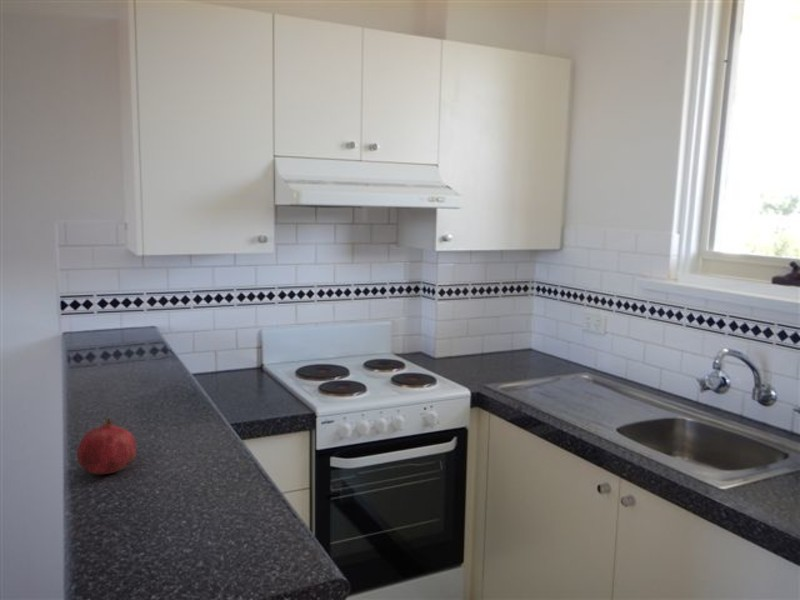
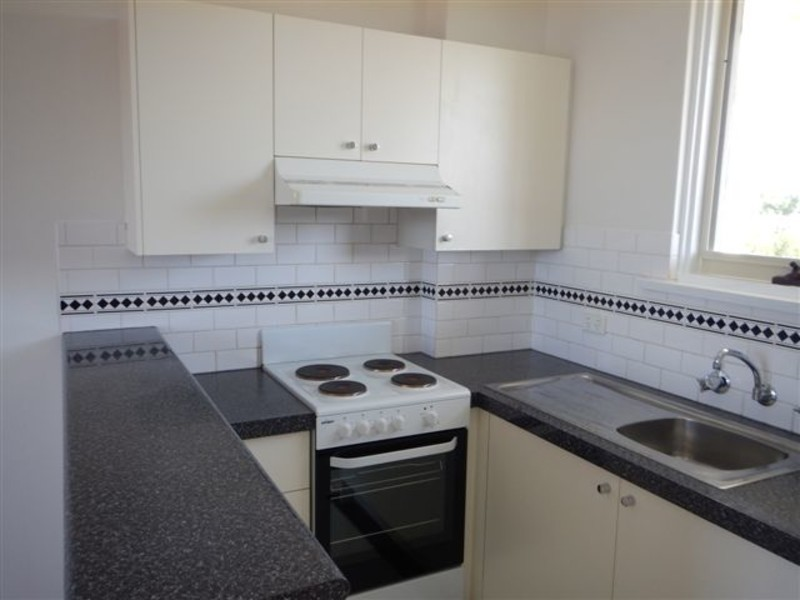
- fruit (106, 445)
